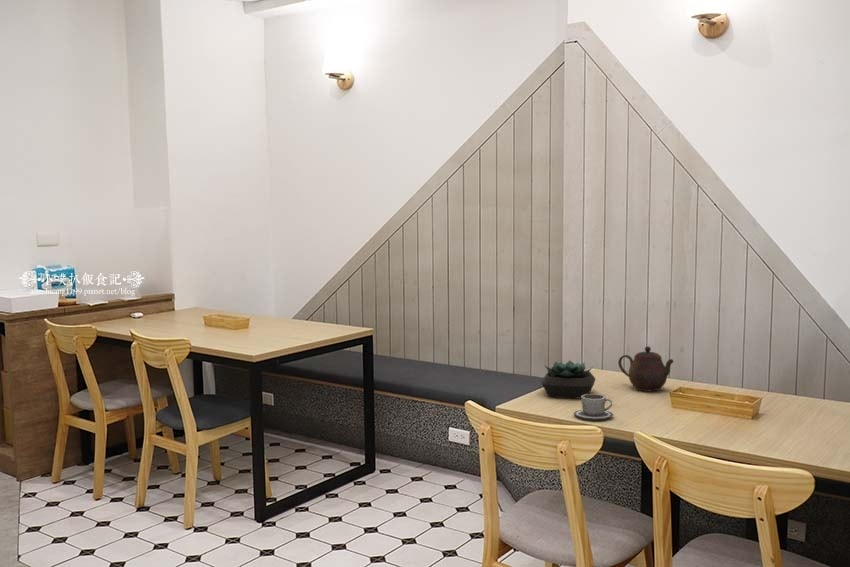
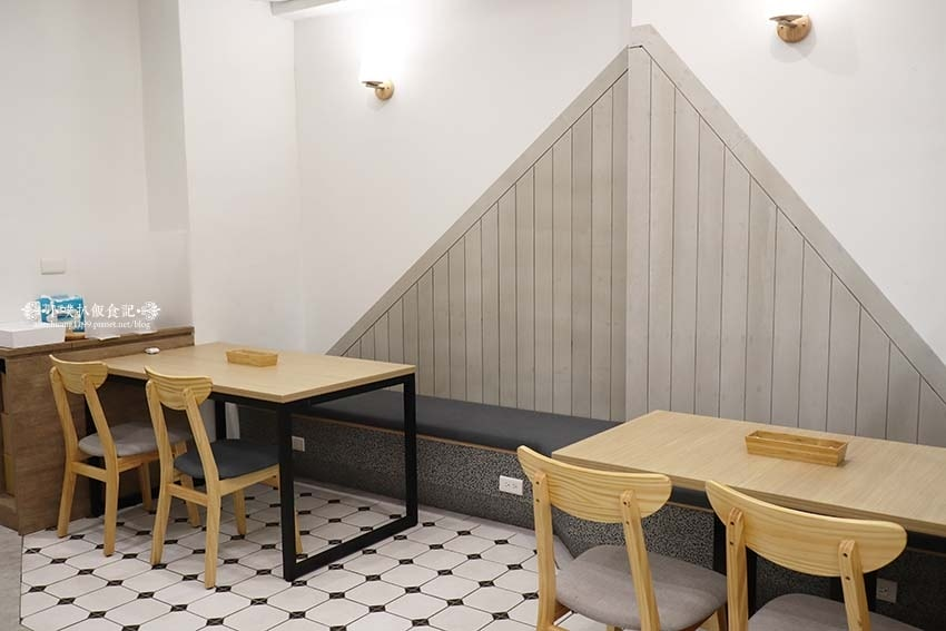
- succulent plant (568, 378)
- teapot (645, 367)
- cup (593, 406)
